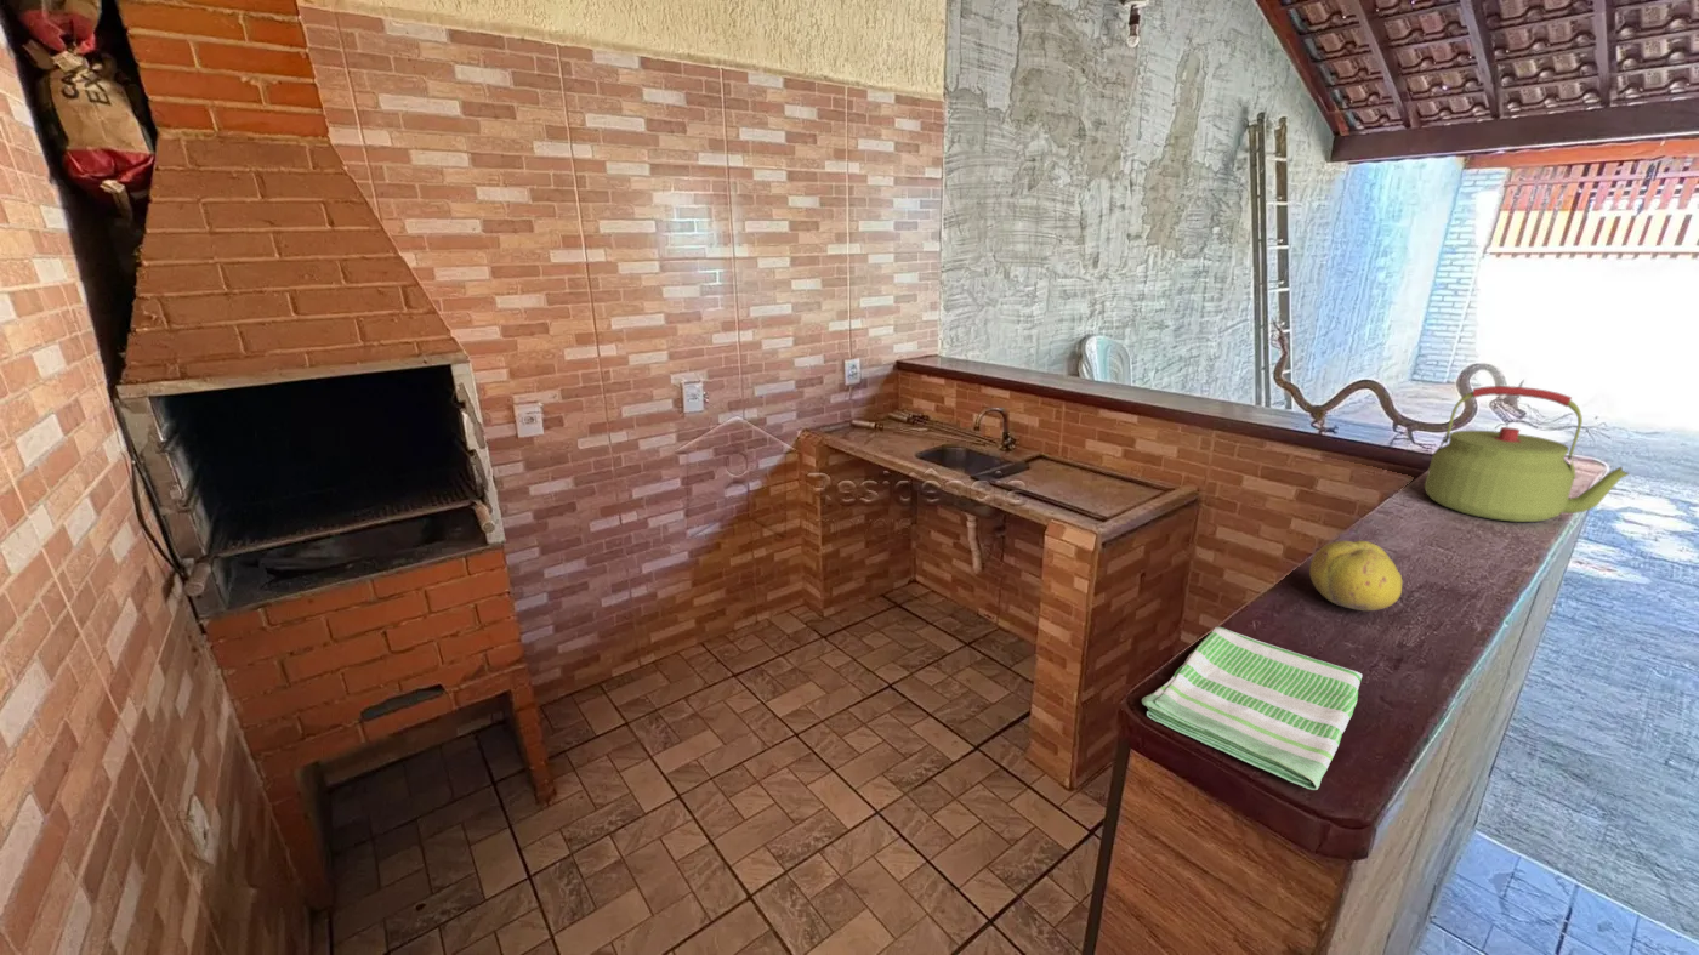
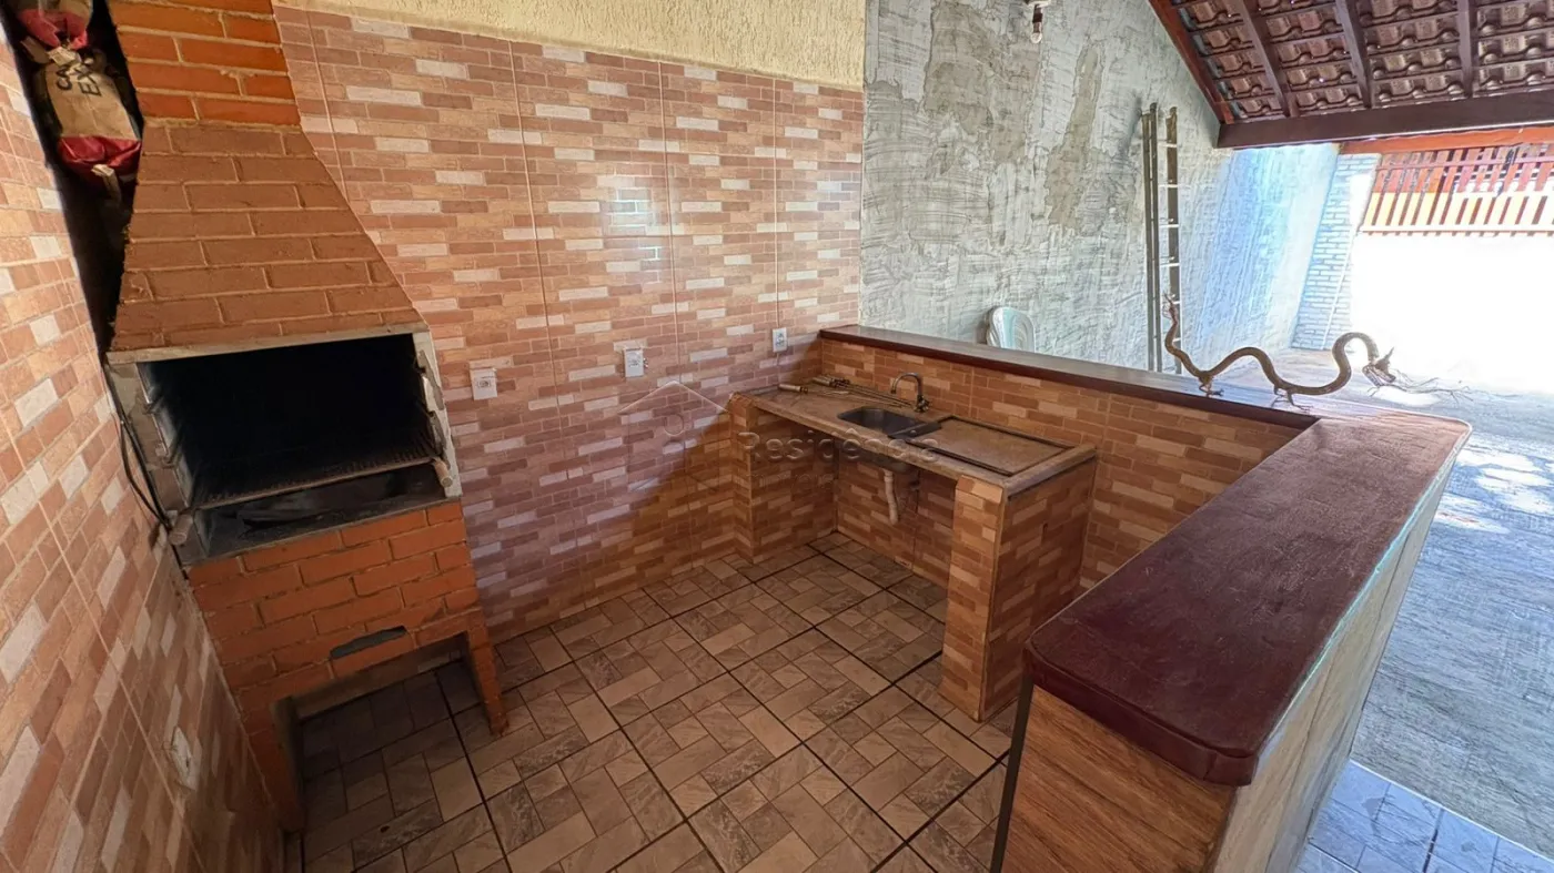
- dish towel (1255, 693)
- kettle (1527, 451)
- fruit (1354, 575)
